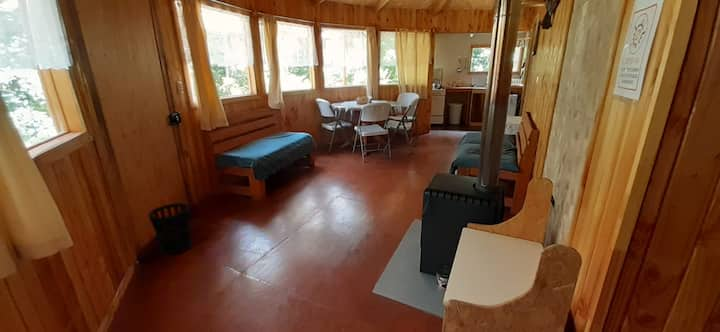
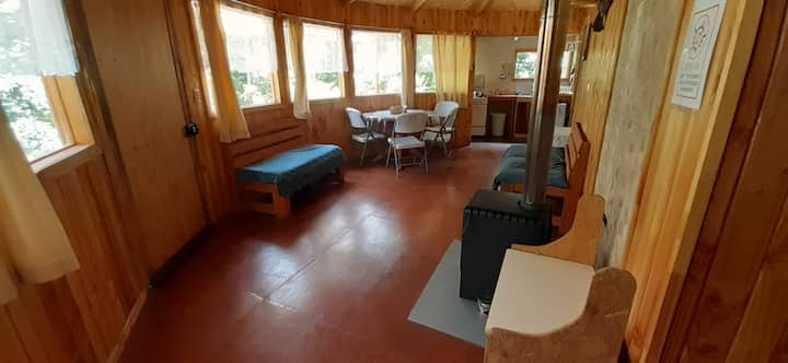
- wastebasket (173, 229)
